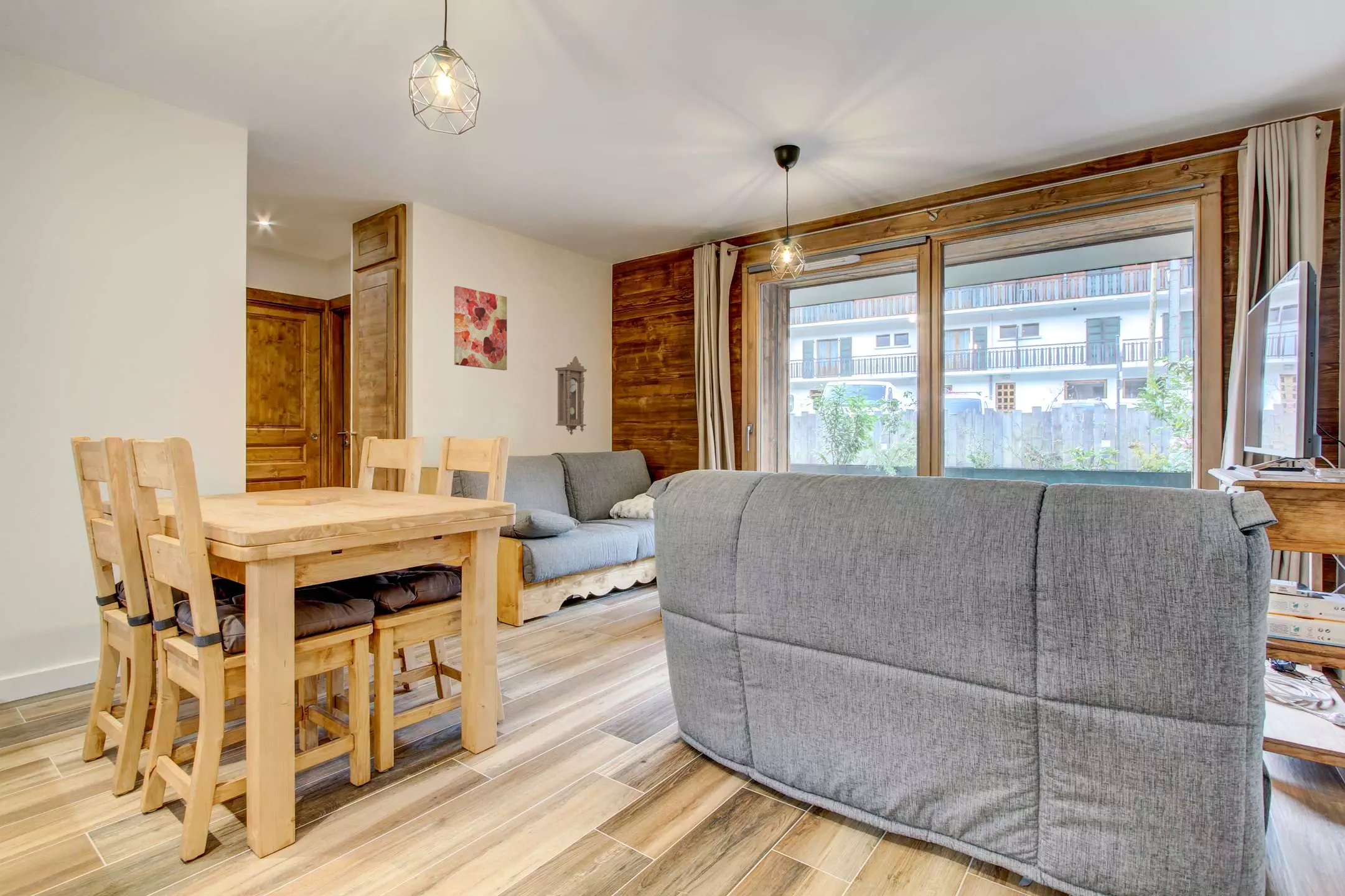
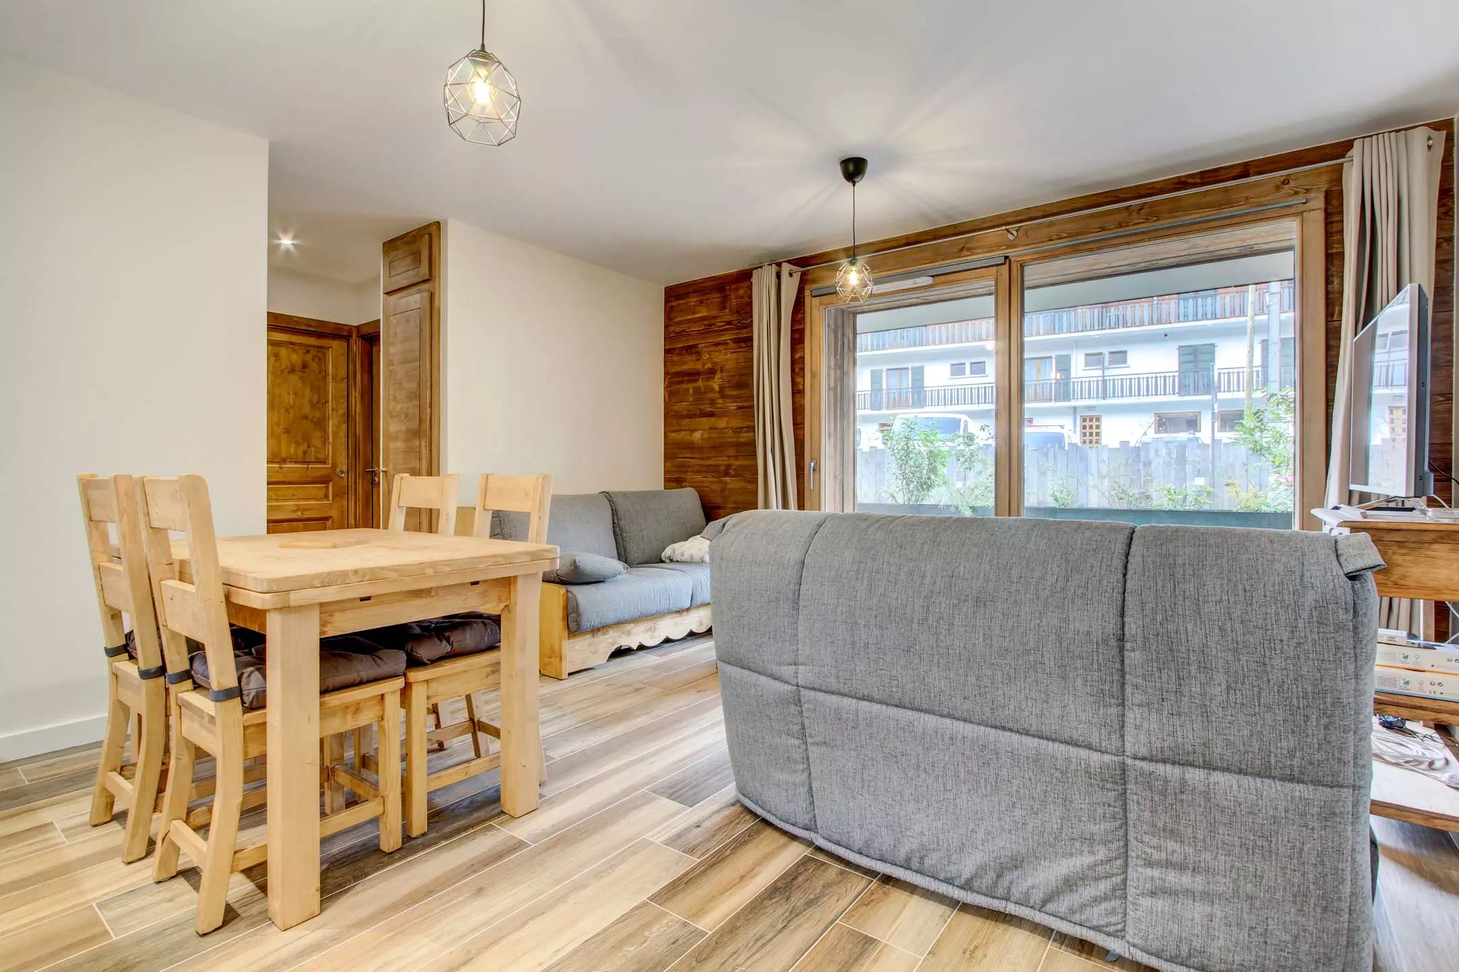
- wall art (481, 329)
- pendulum clock (571, 396)
